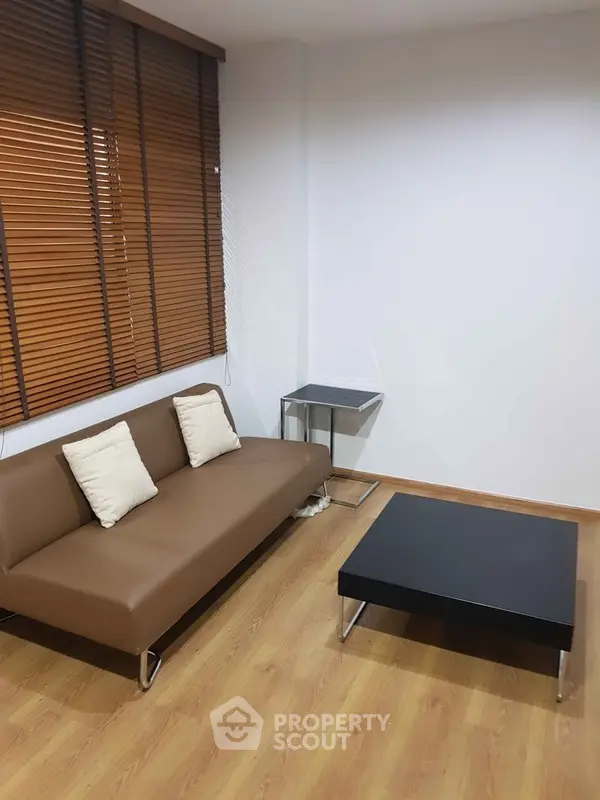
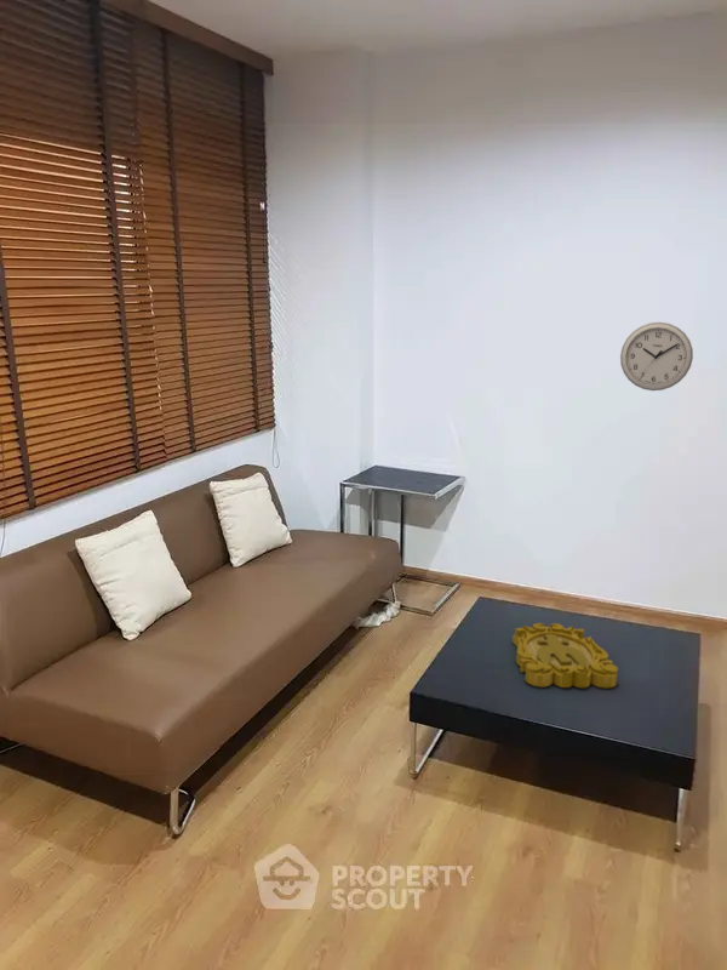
+ decorative tray (559, 651)
+ wall clock (656, 356)
